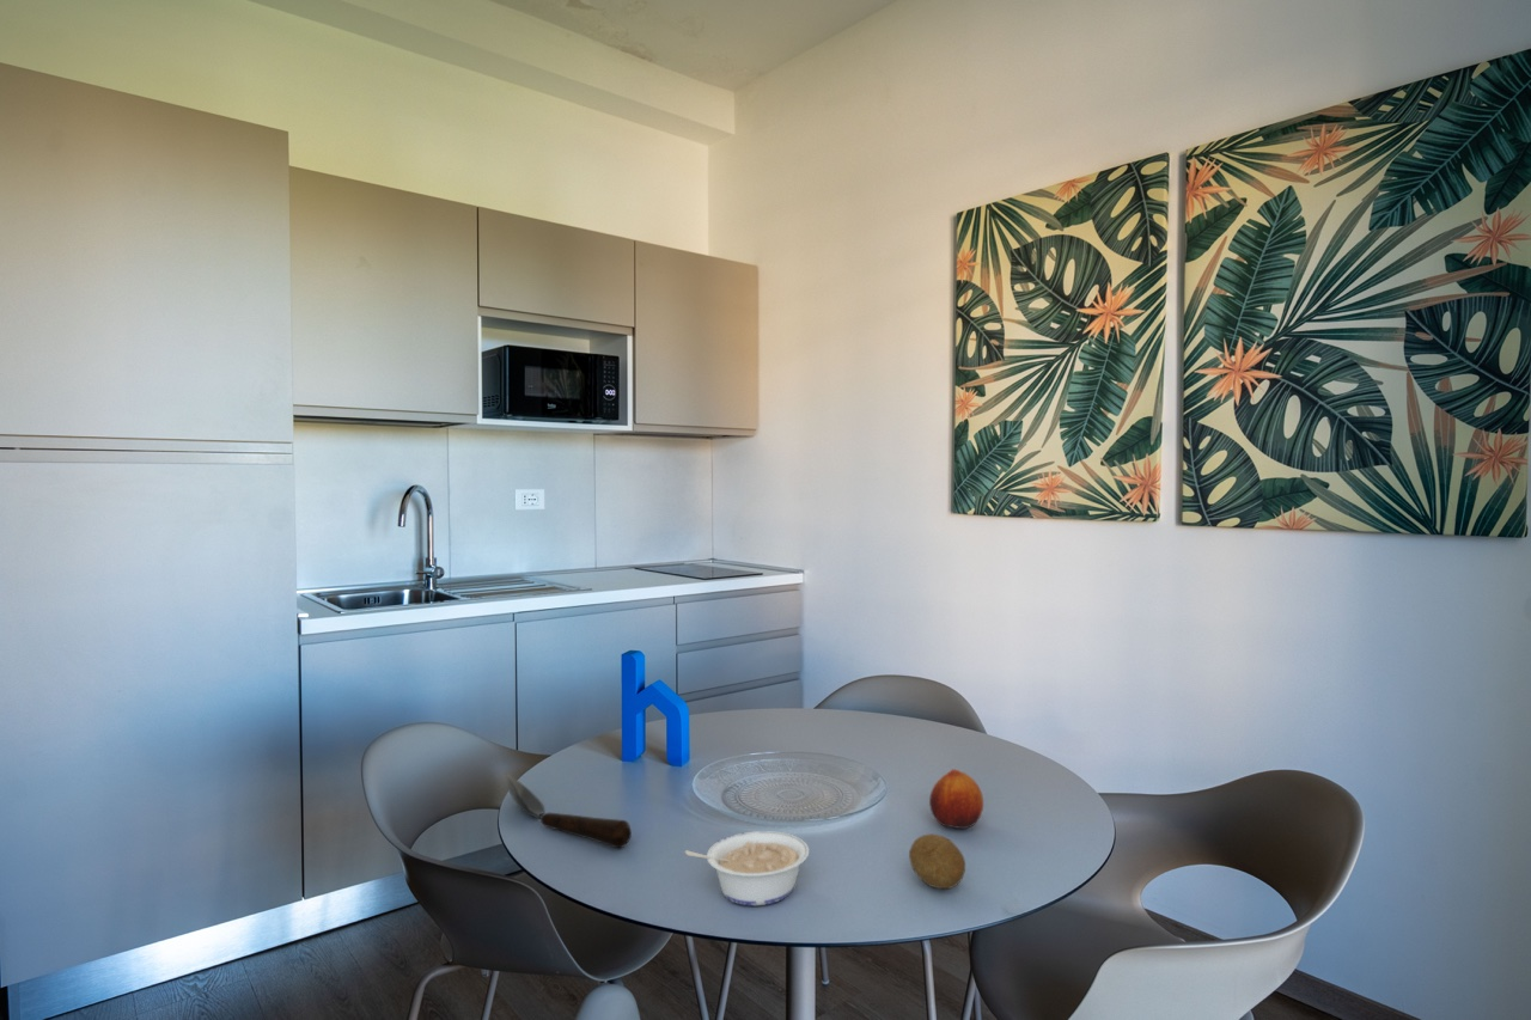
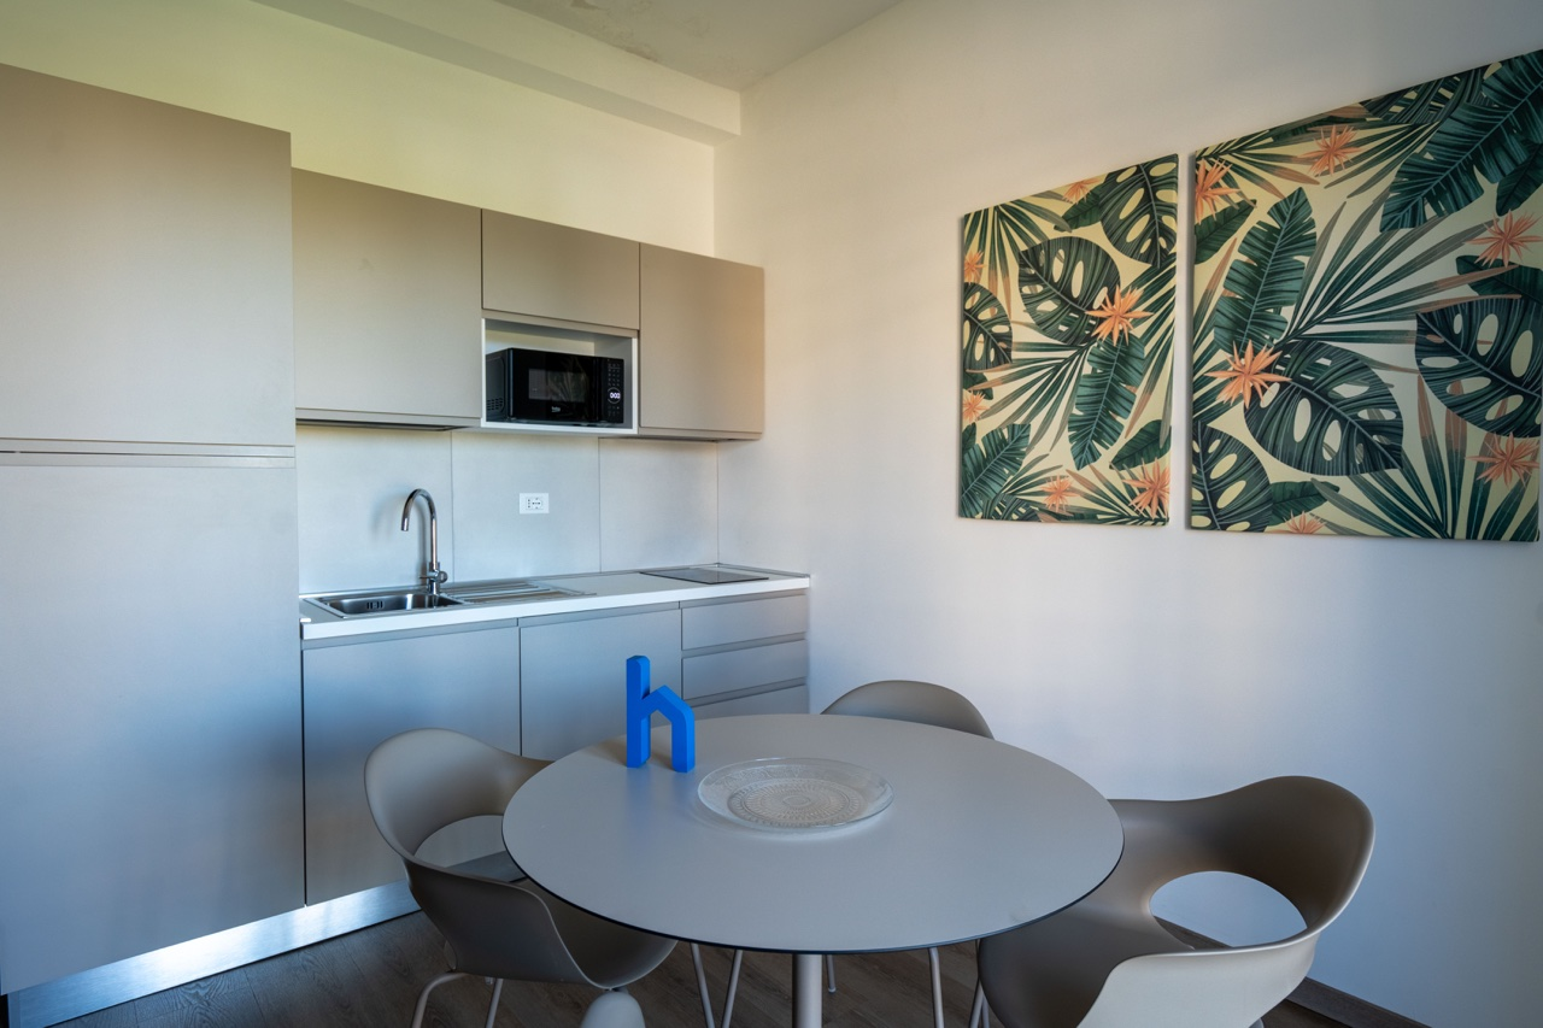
- fruit (956, 798)
- legume (755, 867)
- fruit (937, 861)
- spoon (559, 813)
